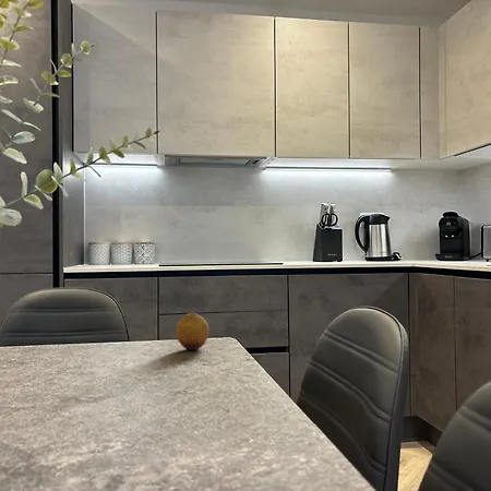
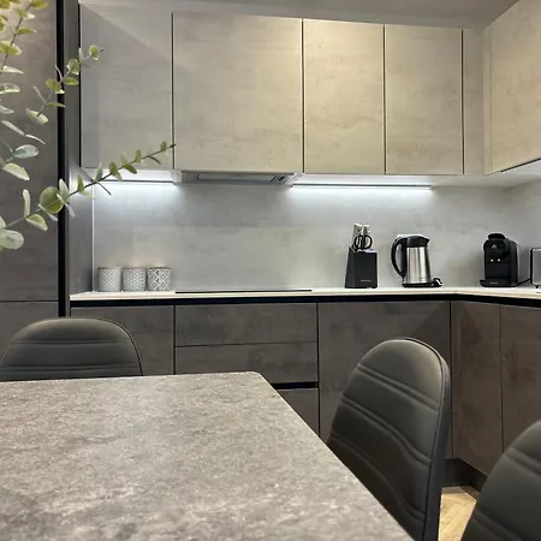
- fruit (192, 331)
